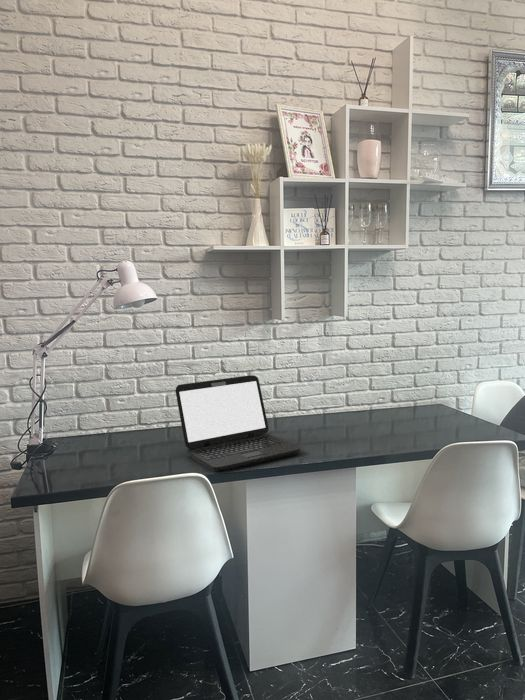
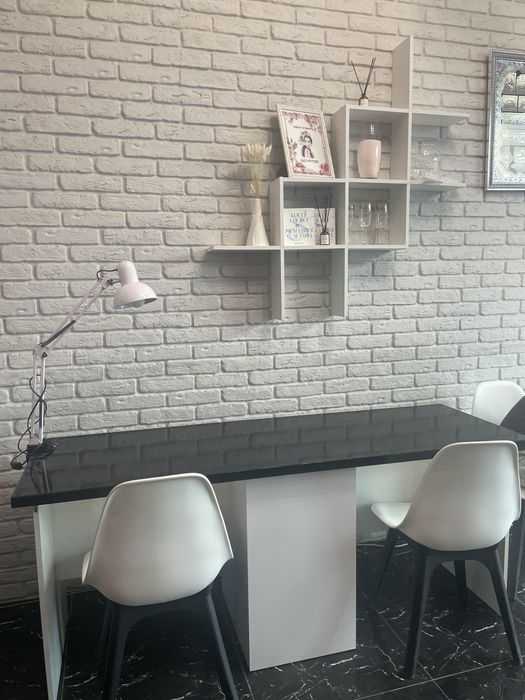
- laptop (237, 419)
